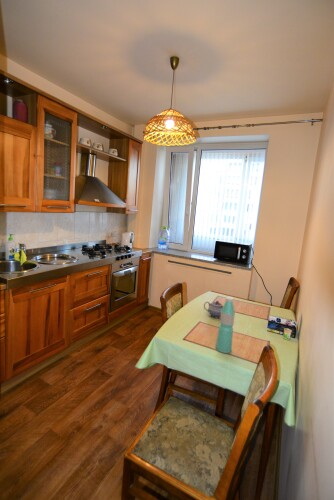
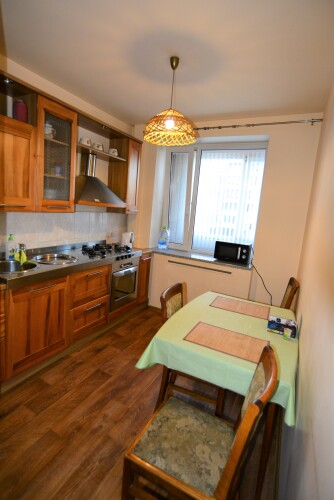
- water bottle (226, 323)
- teapot (216, 308)
